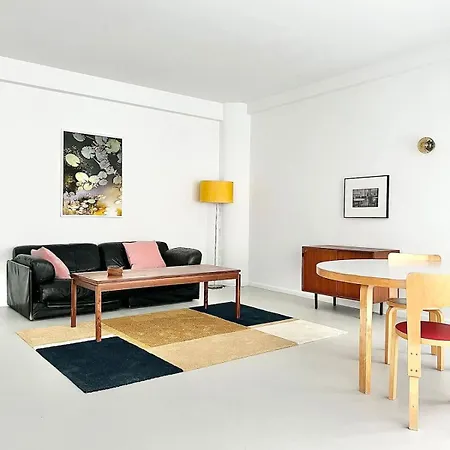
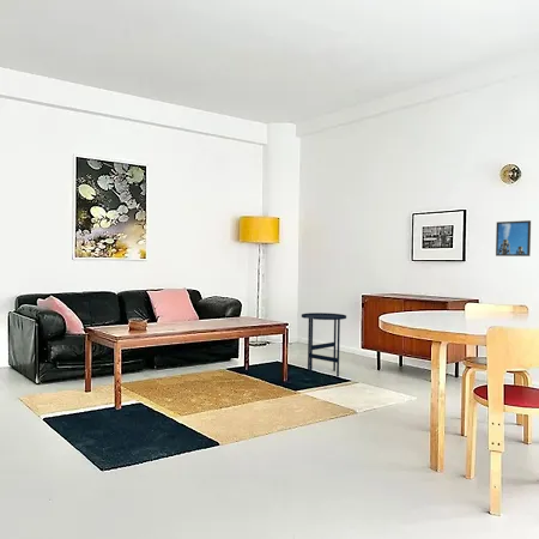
+ side table (322, 344)
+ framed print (513, 238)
